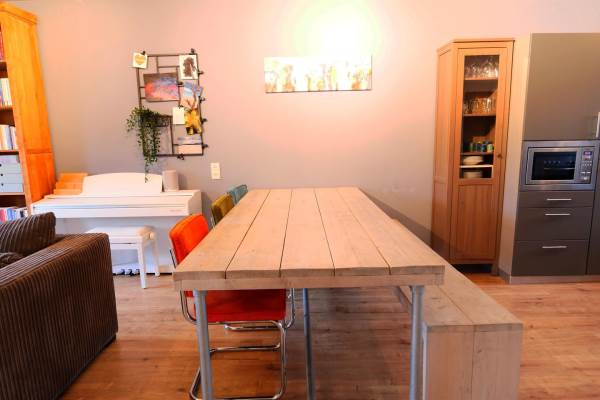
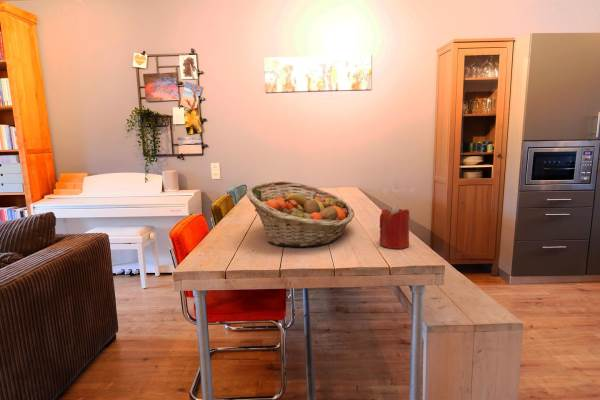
+ fruit basket (302, 210)
+ candle (394, 225)
